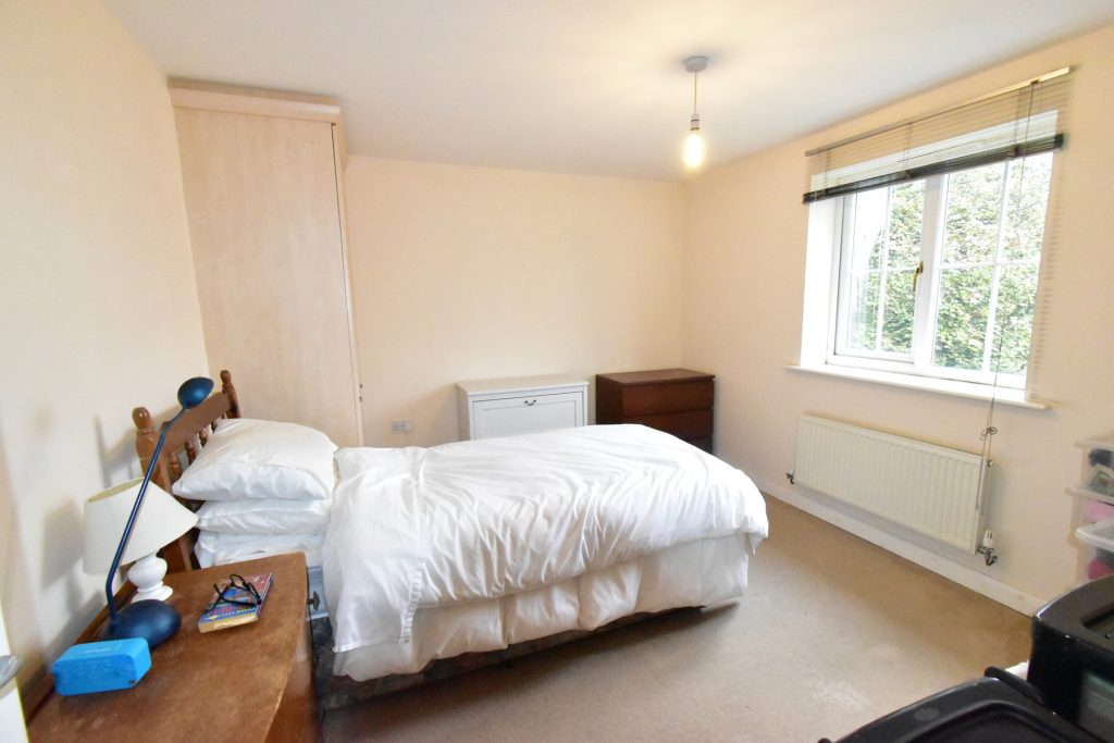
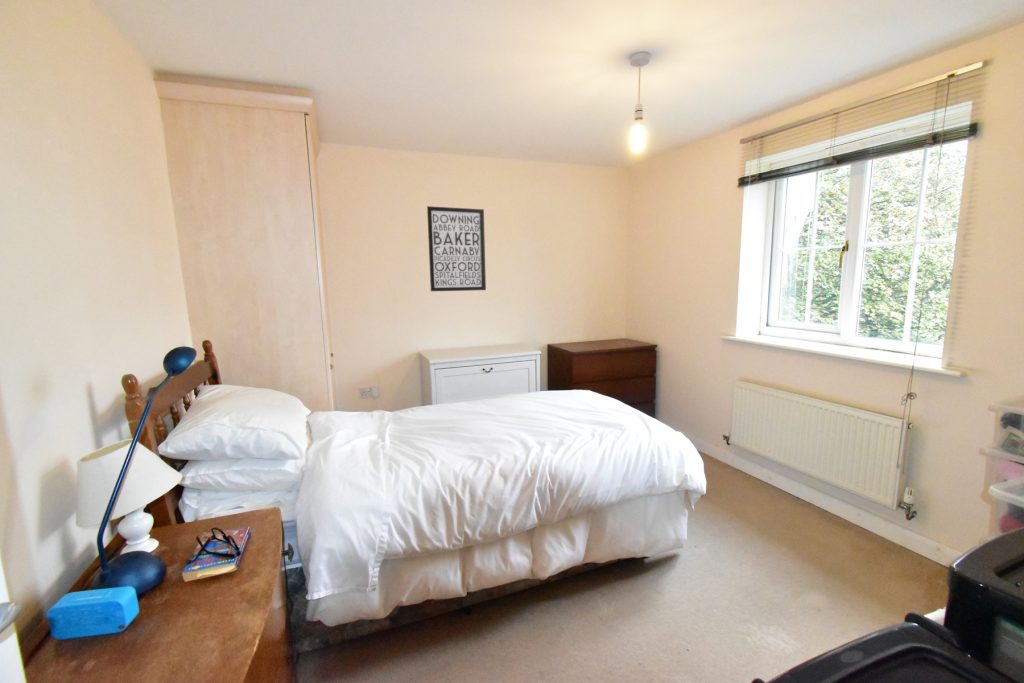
+ wall art (457, 249)
